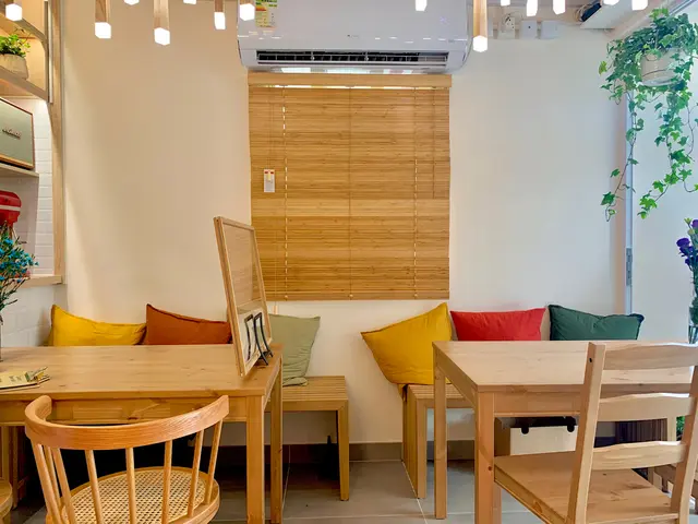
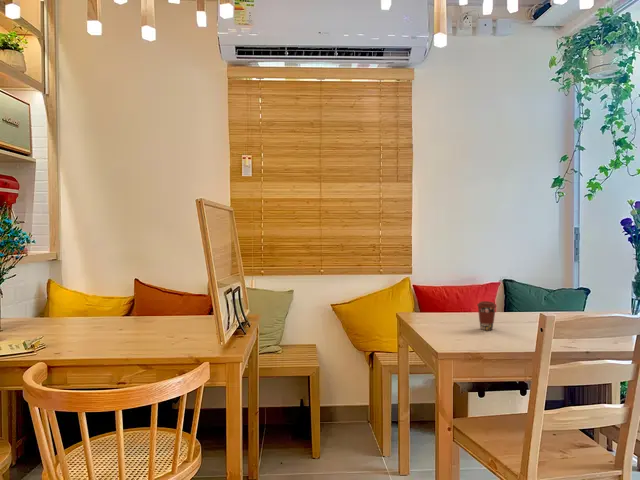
+ coffee cup (486, 315)
